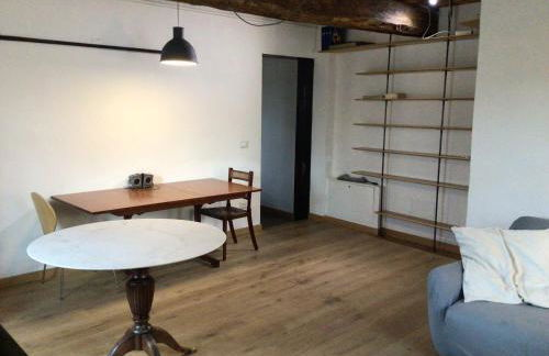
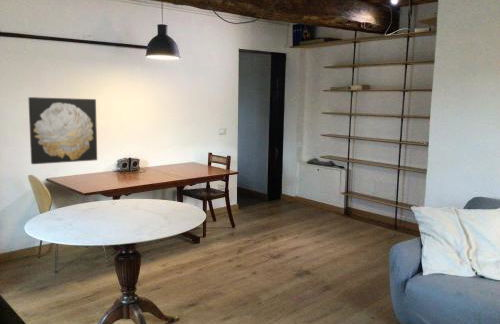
+ wall art (64, 130)
